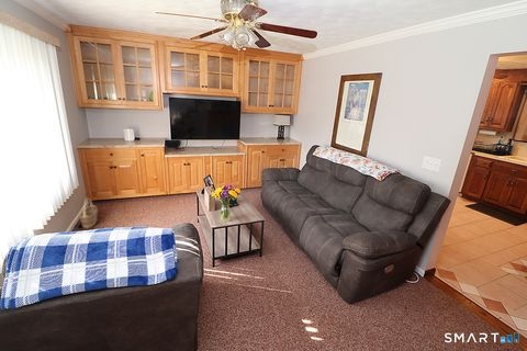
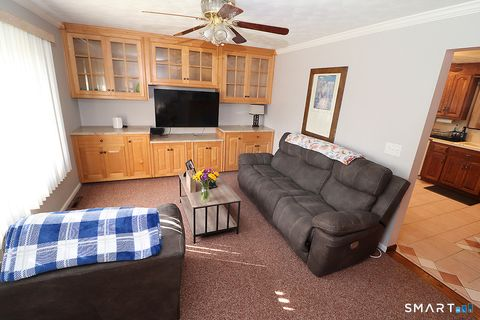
- basket (88, 211)
